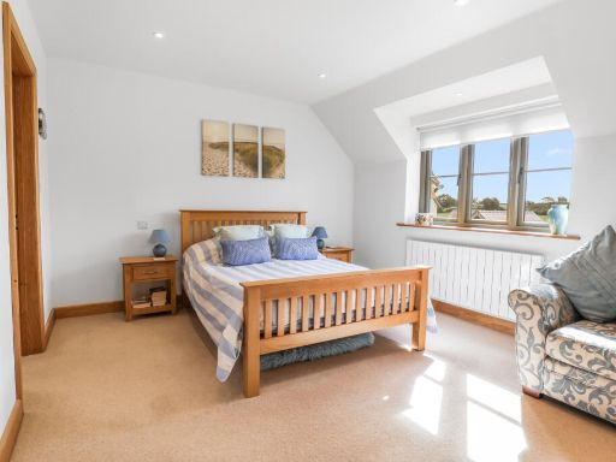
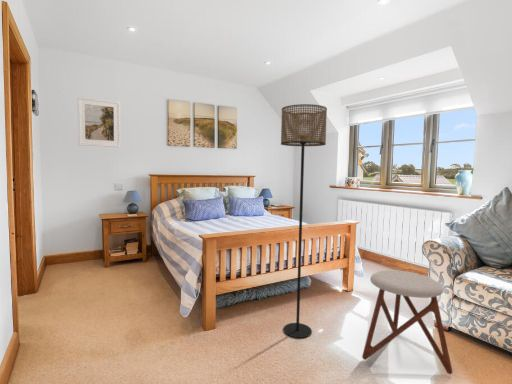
+ stool (398, 314)
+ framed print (99, 122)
+ floor lamp (300, 222)
